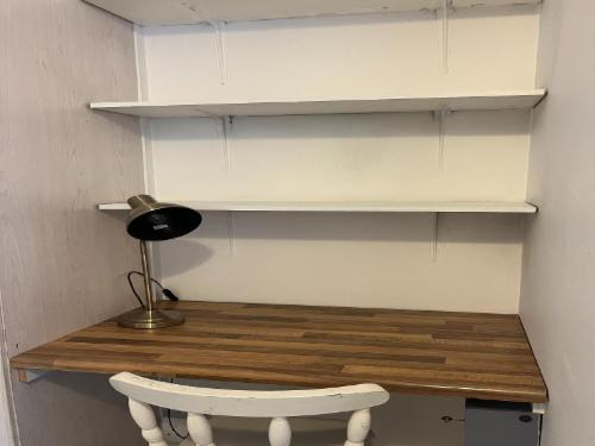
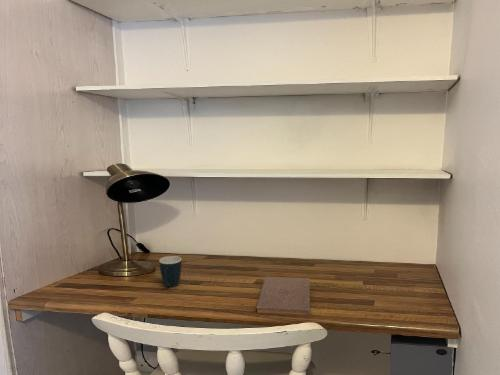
+ mug (169, 274)
+ book (285, 295)
